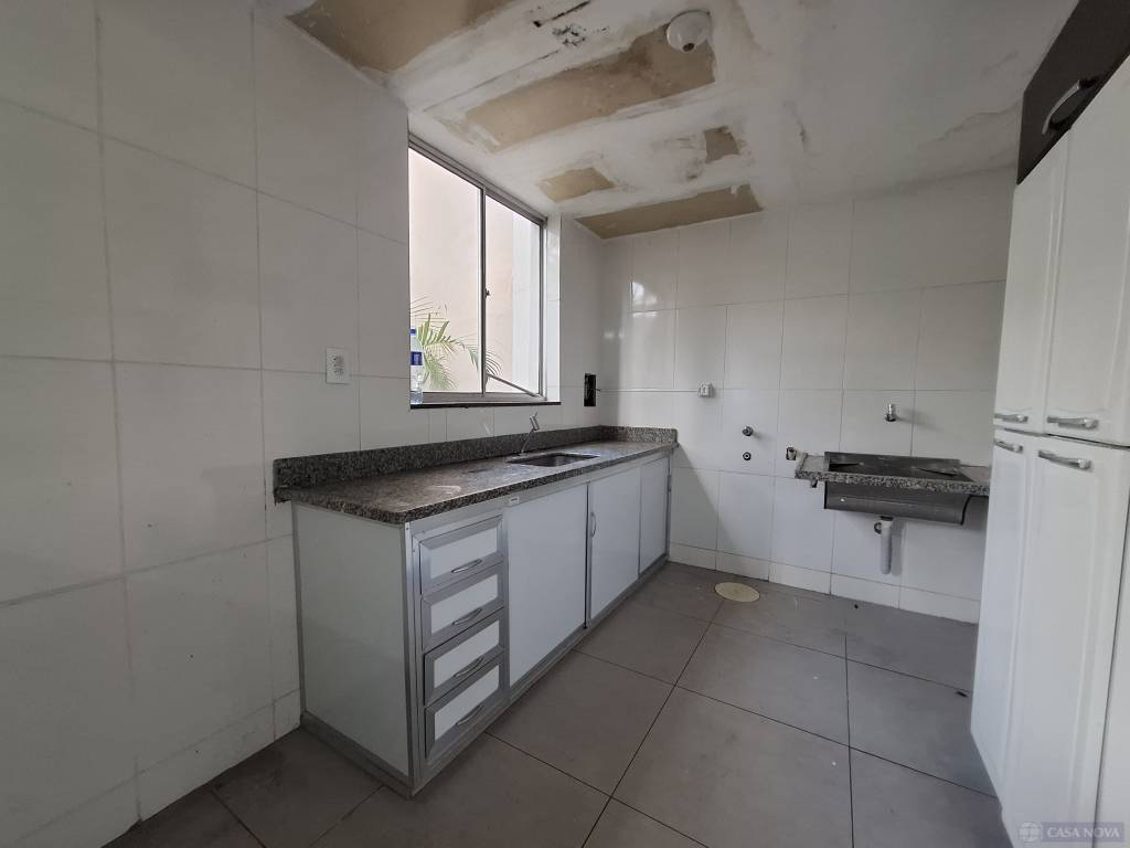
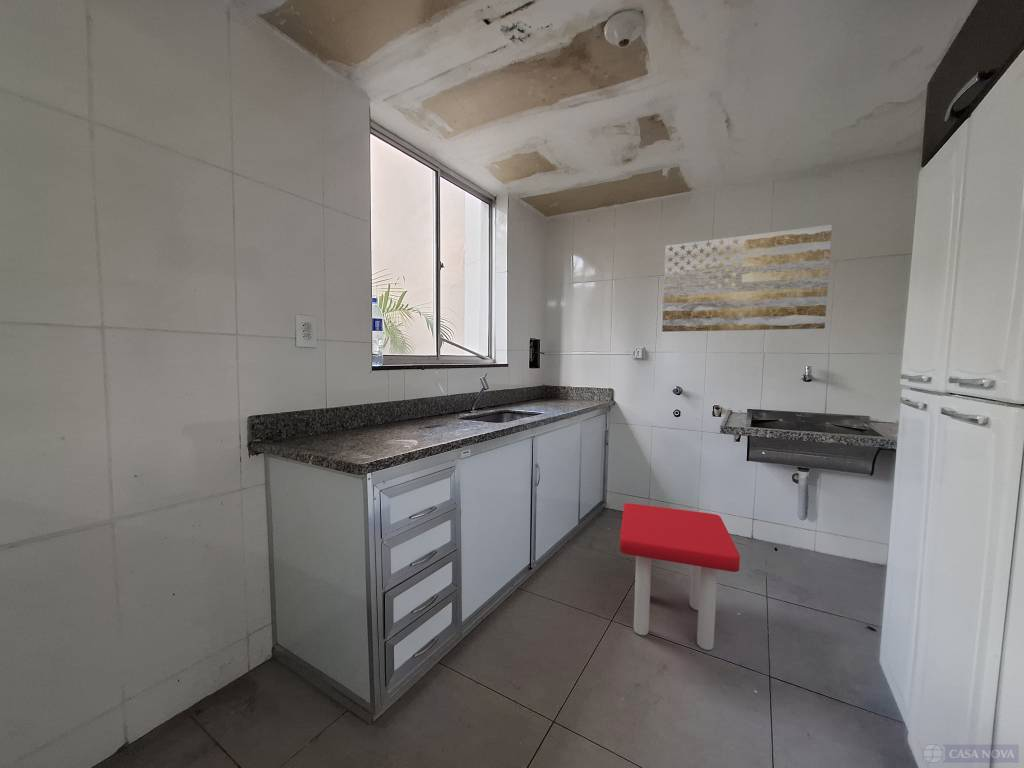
+ stool (671, 561)
+ wall art (738, 283)
